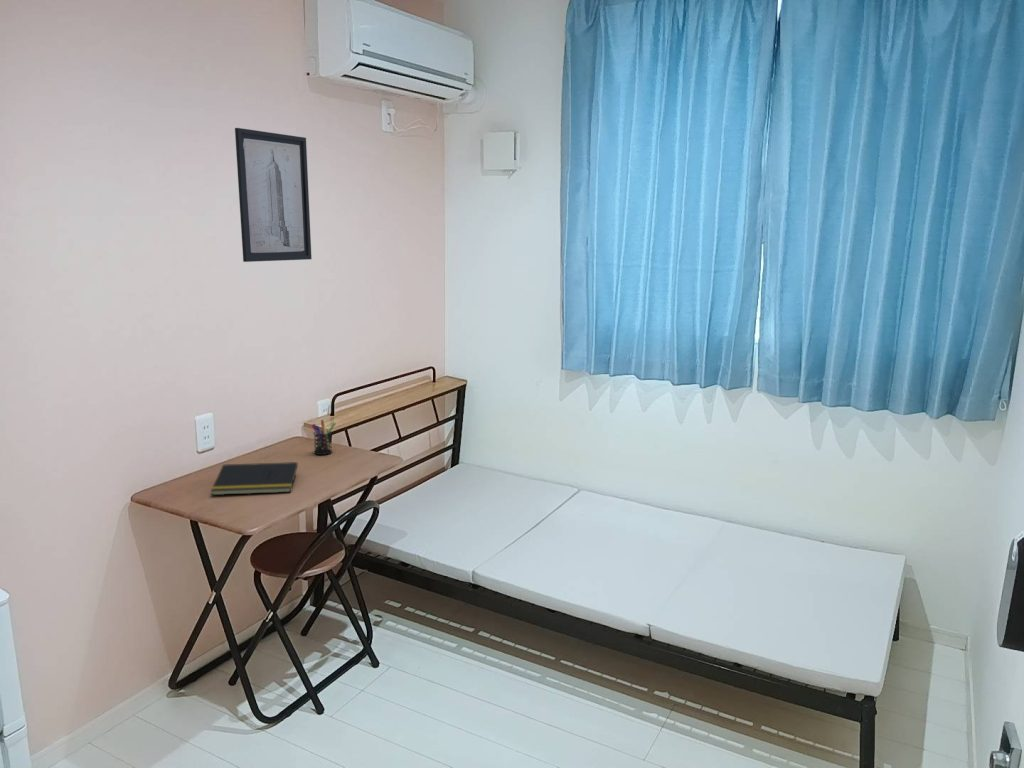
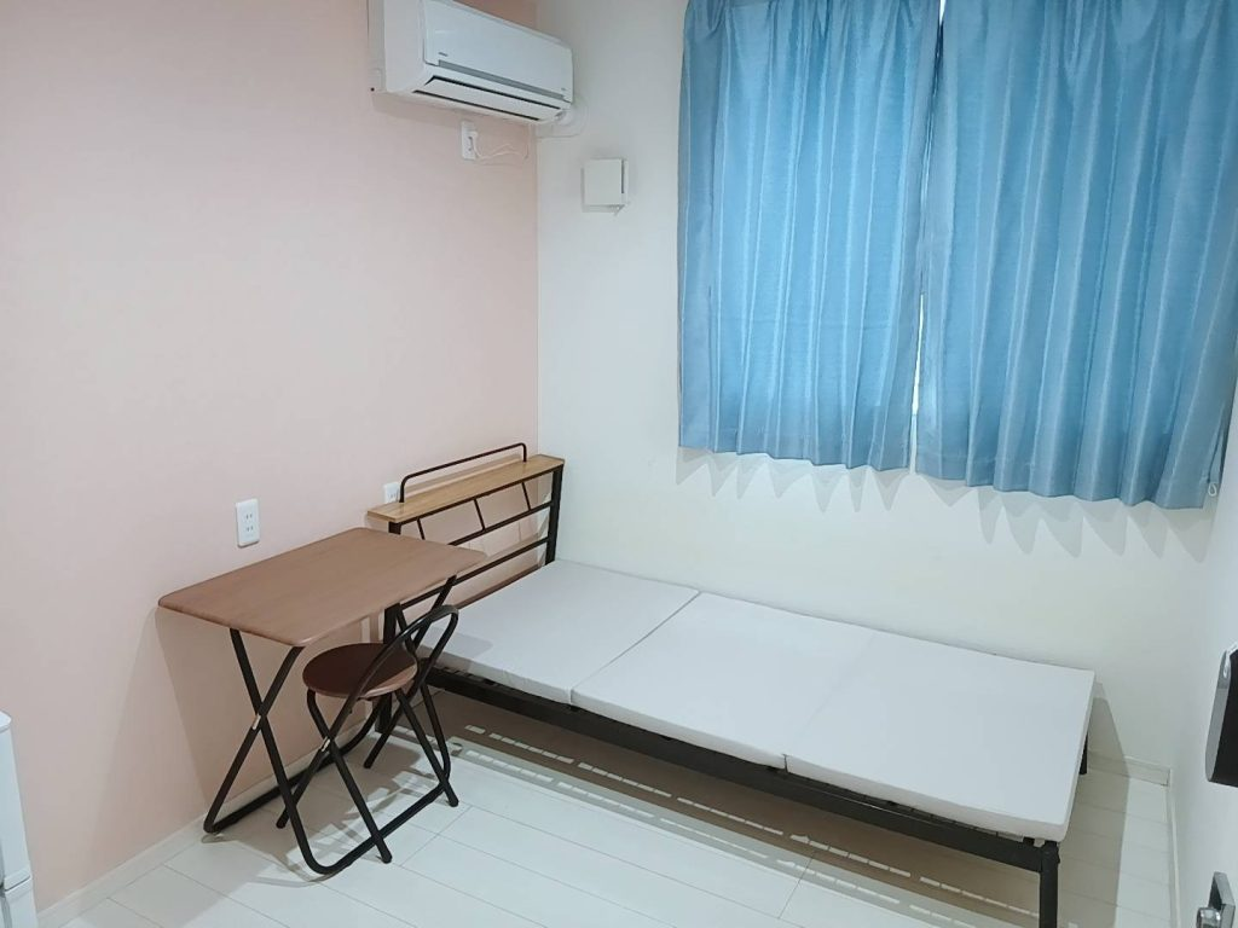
- wall art (275, 197)
- pen holder (324, 435)
- notepad (256, 477)
